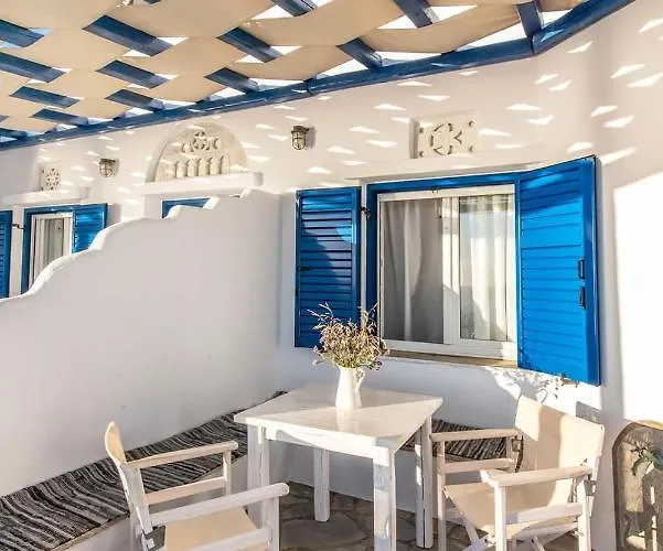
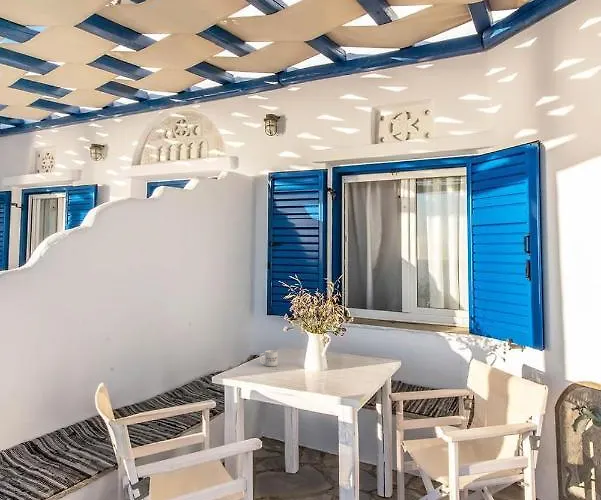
+ mug (268, 358)
